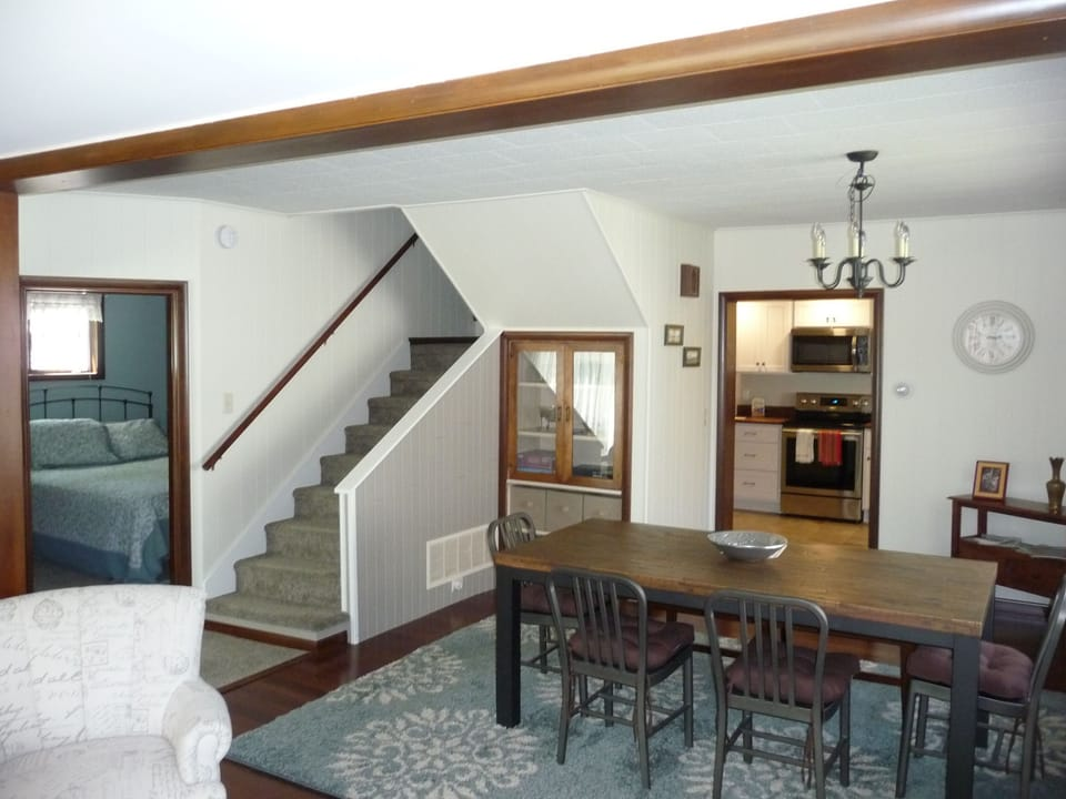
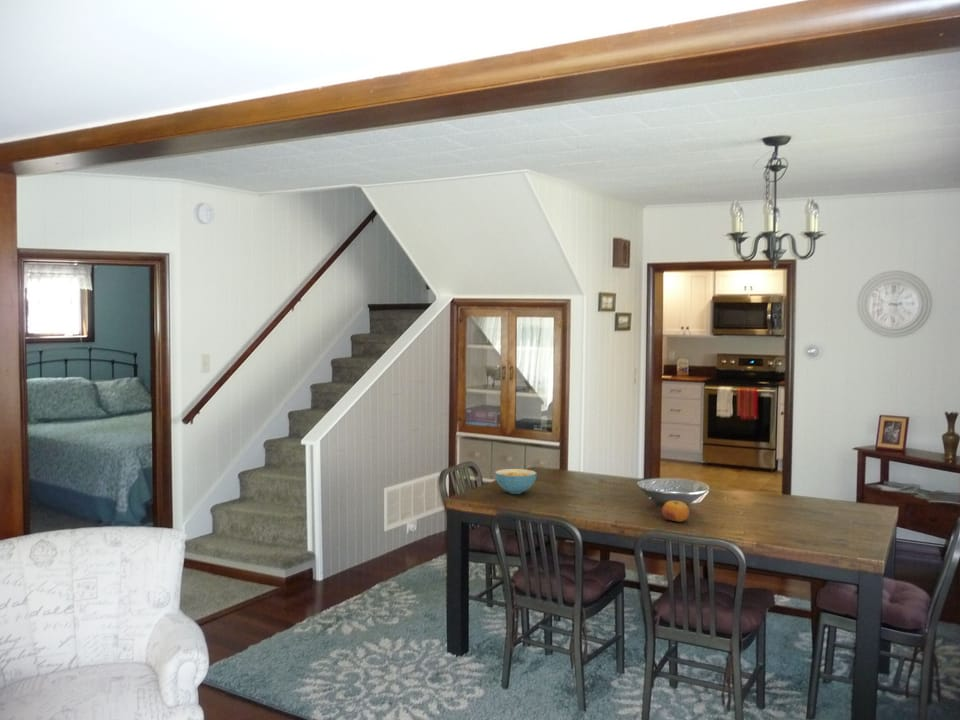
+ cereal bowl (515, 482)
+ fruit (675, 511)
